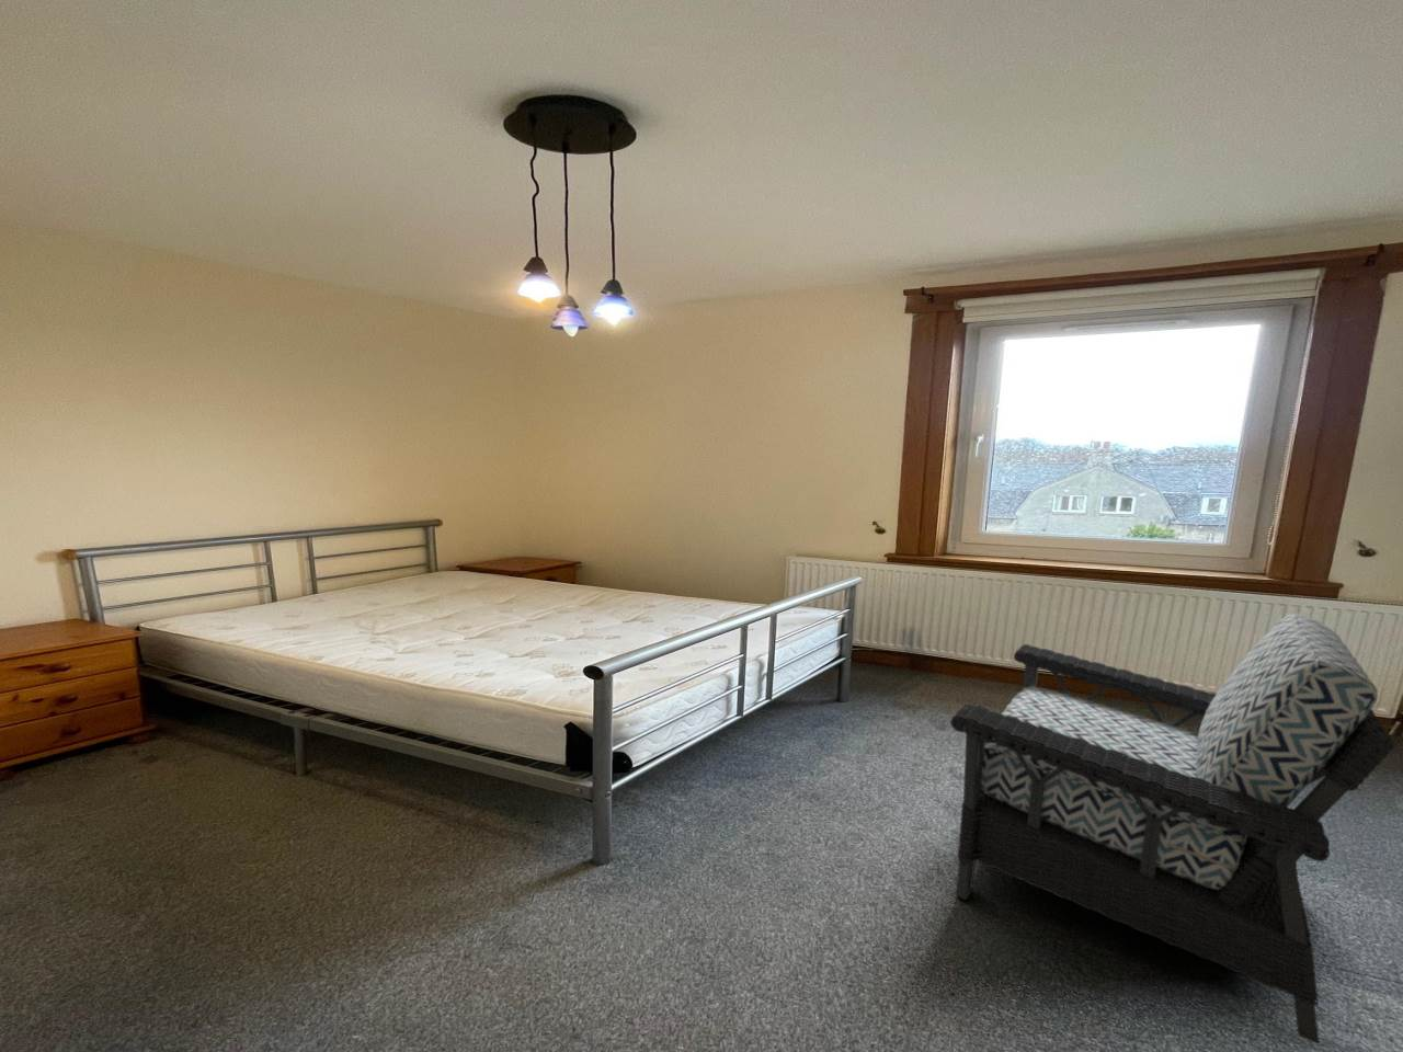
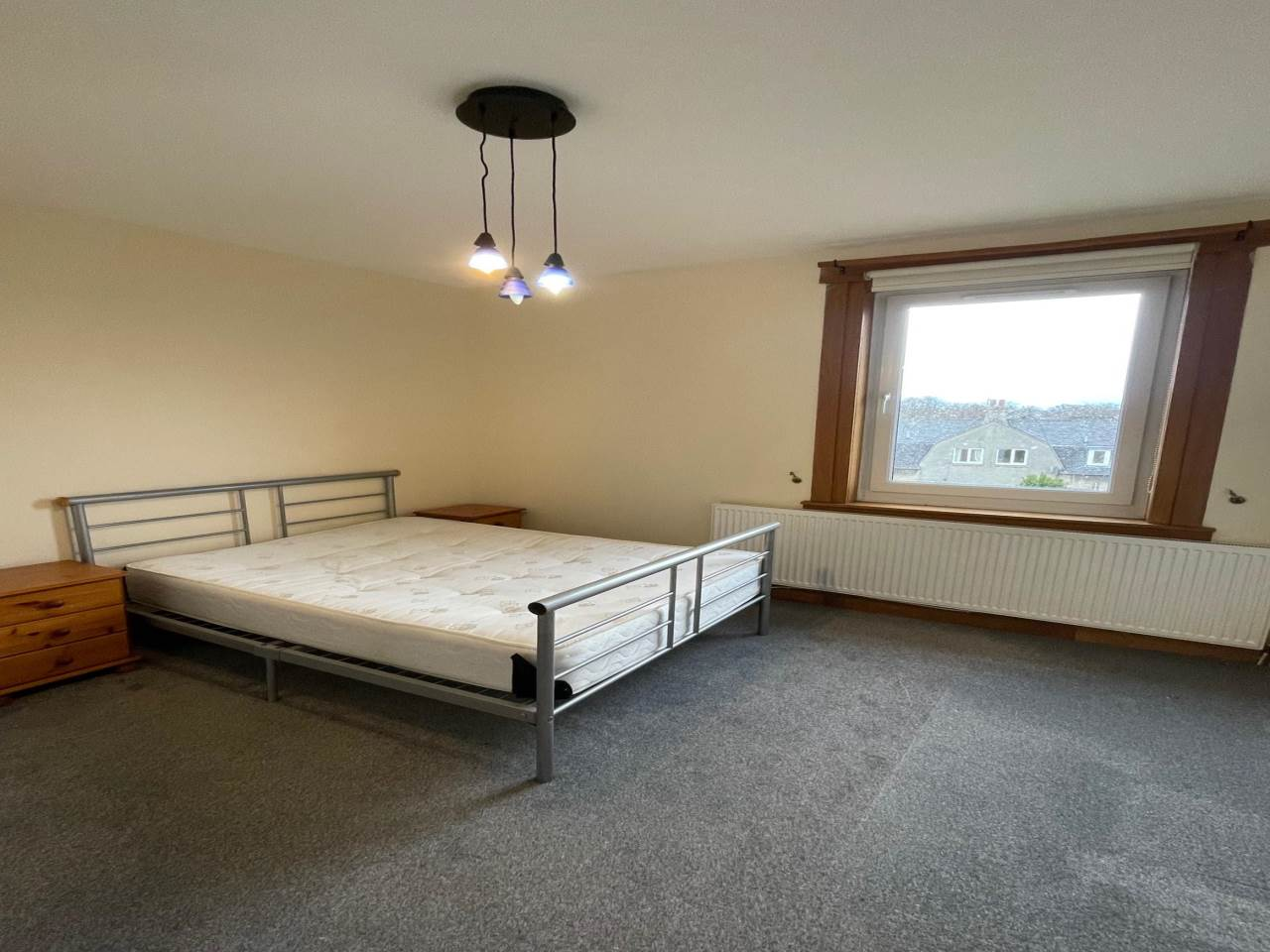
- armchair (1142, 753)
